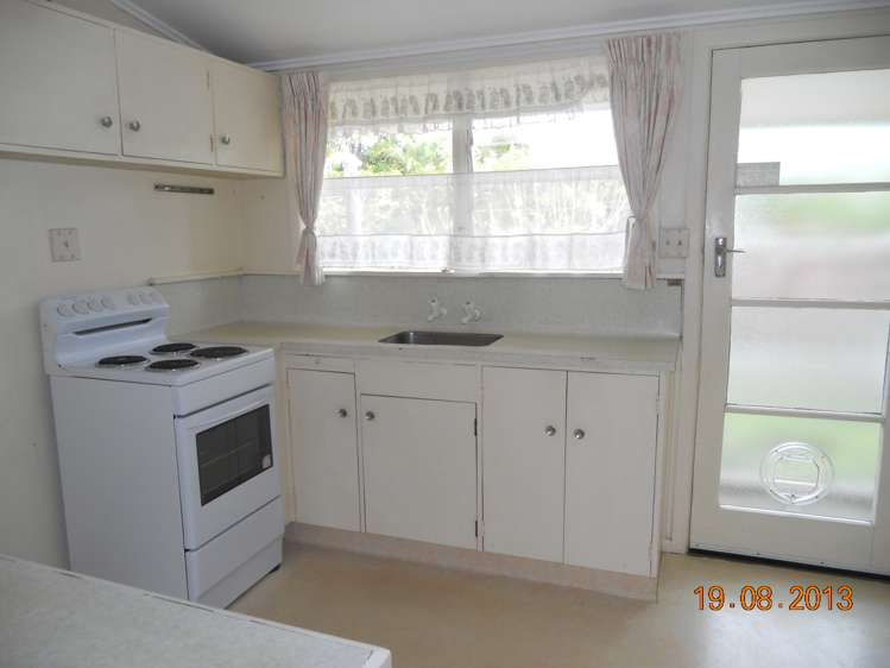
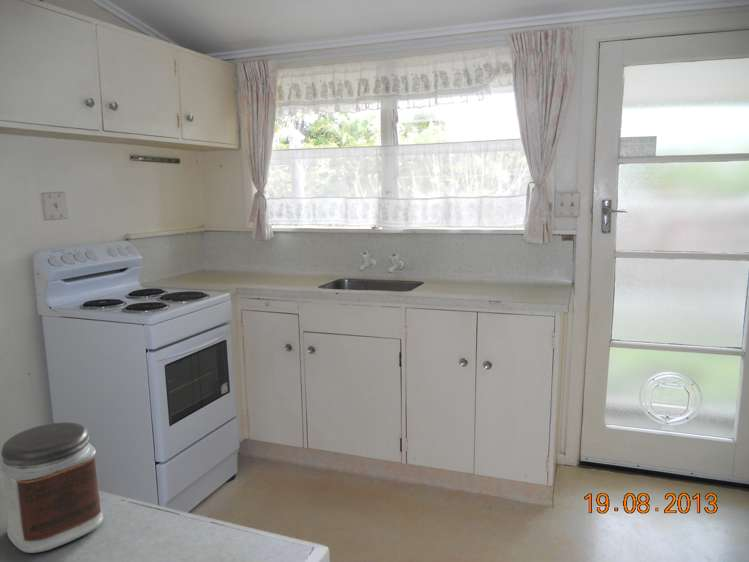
+ jar (51, 481)
